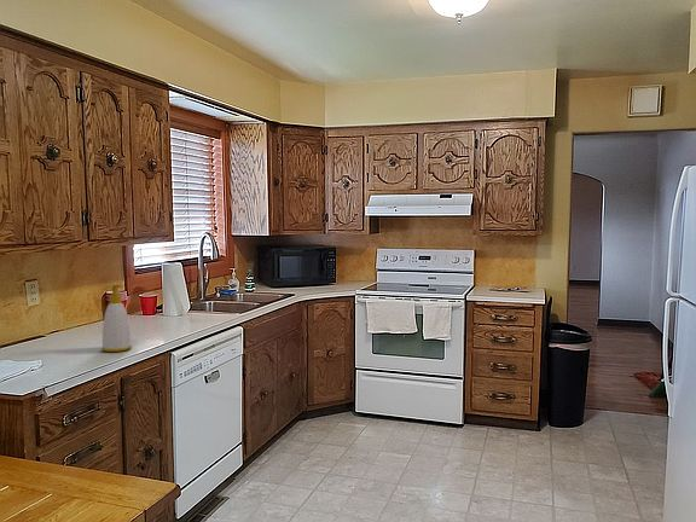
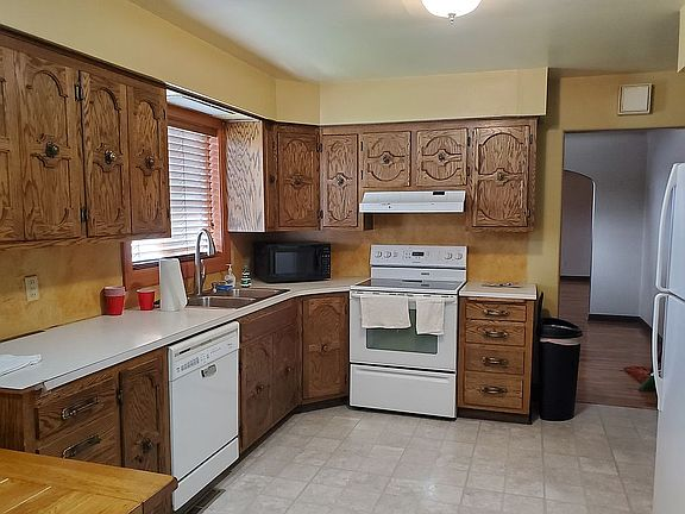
- soap bottle (115, 317)
